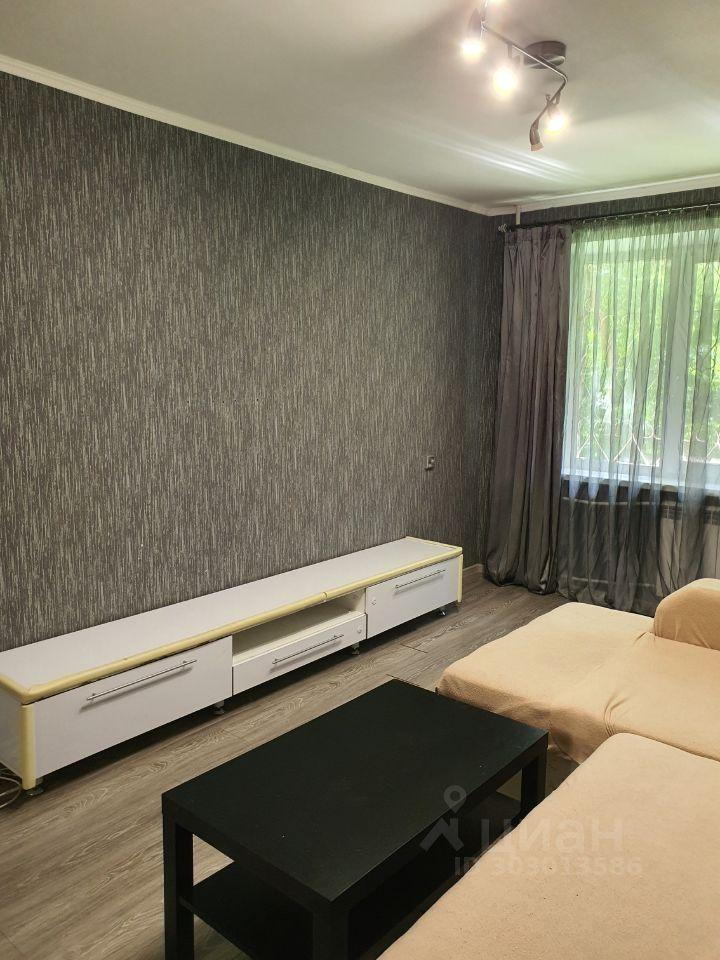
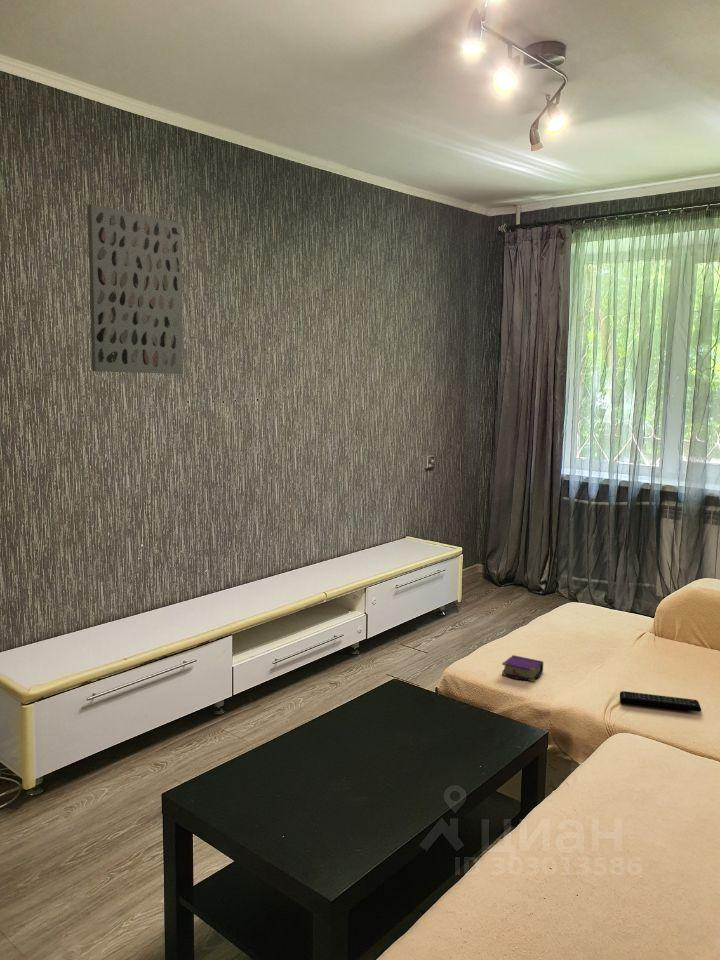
+ wall art (138, 294)
+ book (522, 667)
+ remote control (659, 701)
